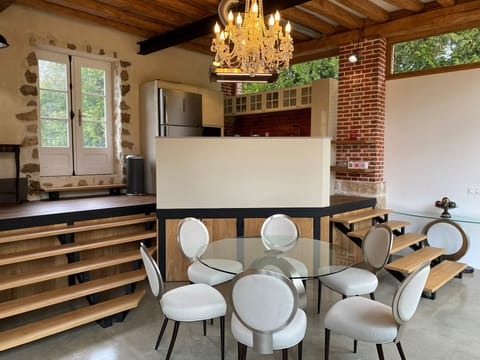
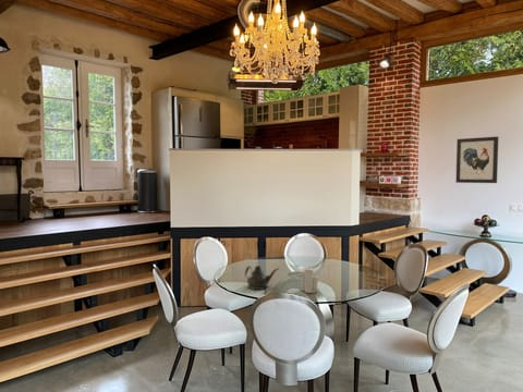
+ teapot (262, 277)
+ candle (308, 278)
+ wall art (476, 160)
